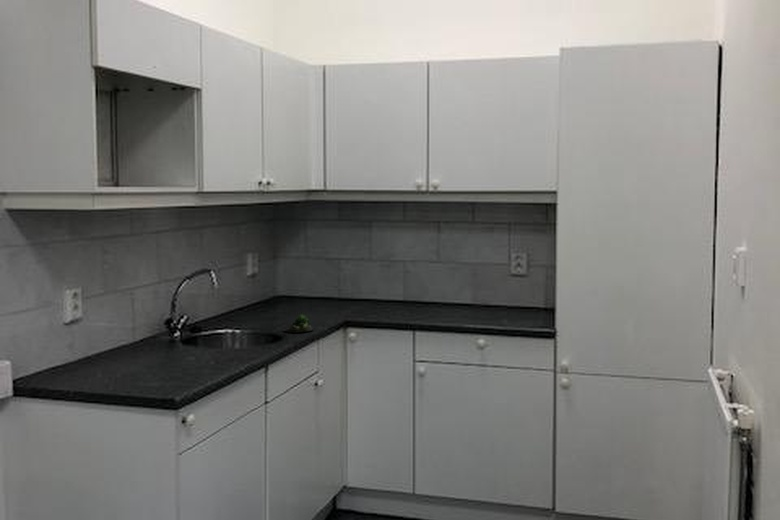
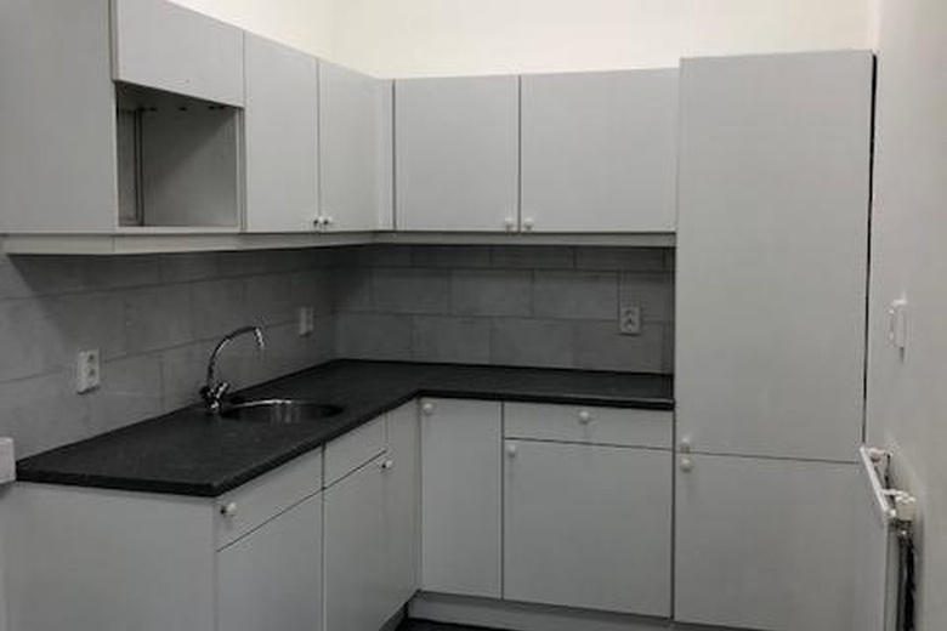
- succulent plant (297, 322)
